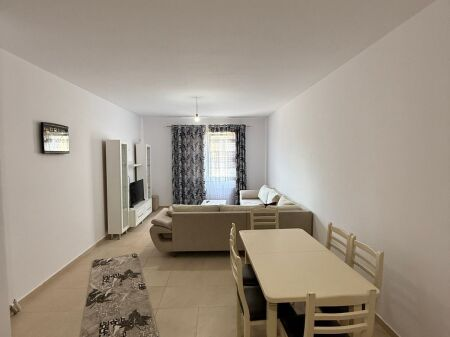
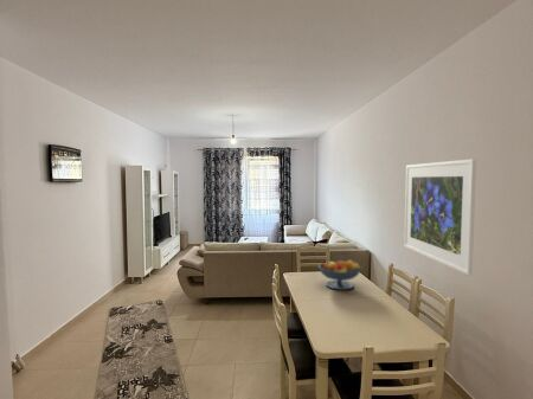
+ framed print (434, 211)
+ fruit bowl (339, 272)
